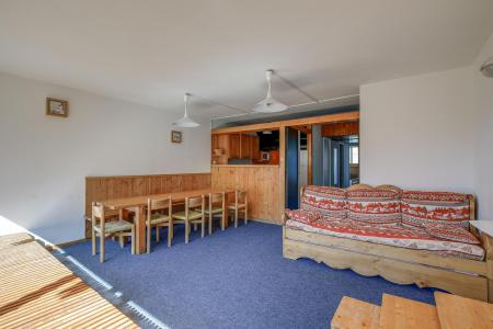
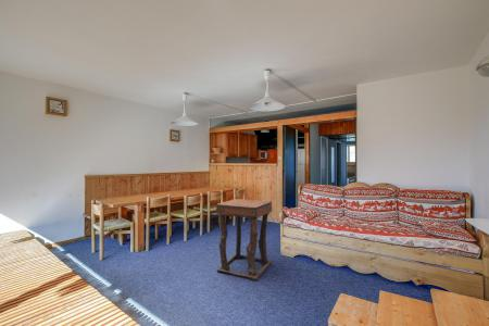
+ side table (240, 234)
